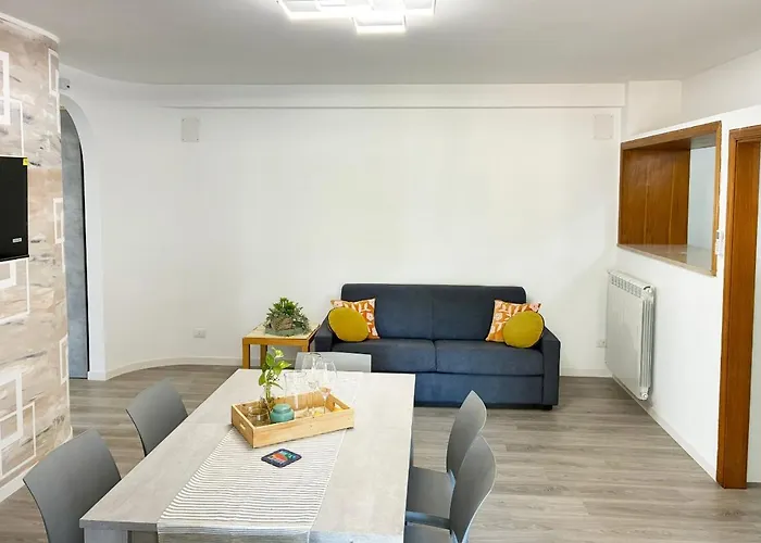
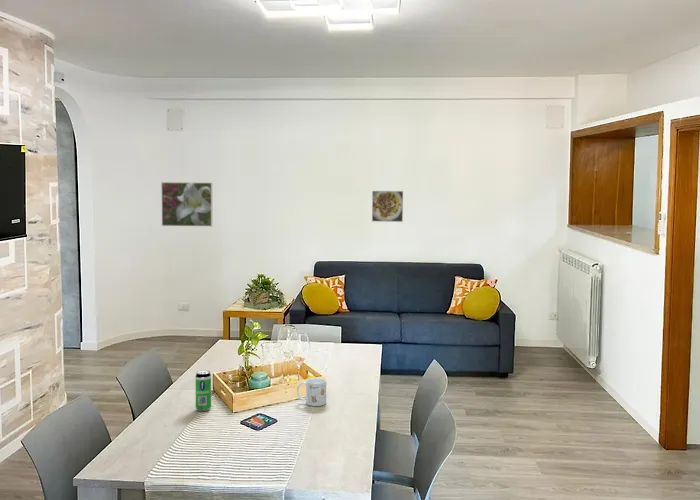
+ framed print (187, 204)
+ beverage can (203, 390)
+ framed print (387, 206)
+ mug (311, 391)
